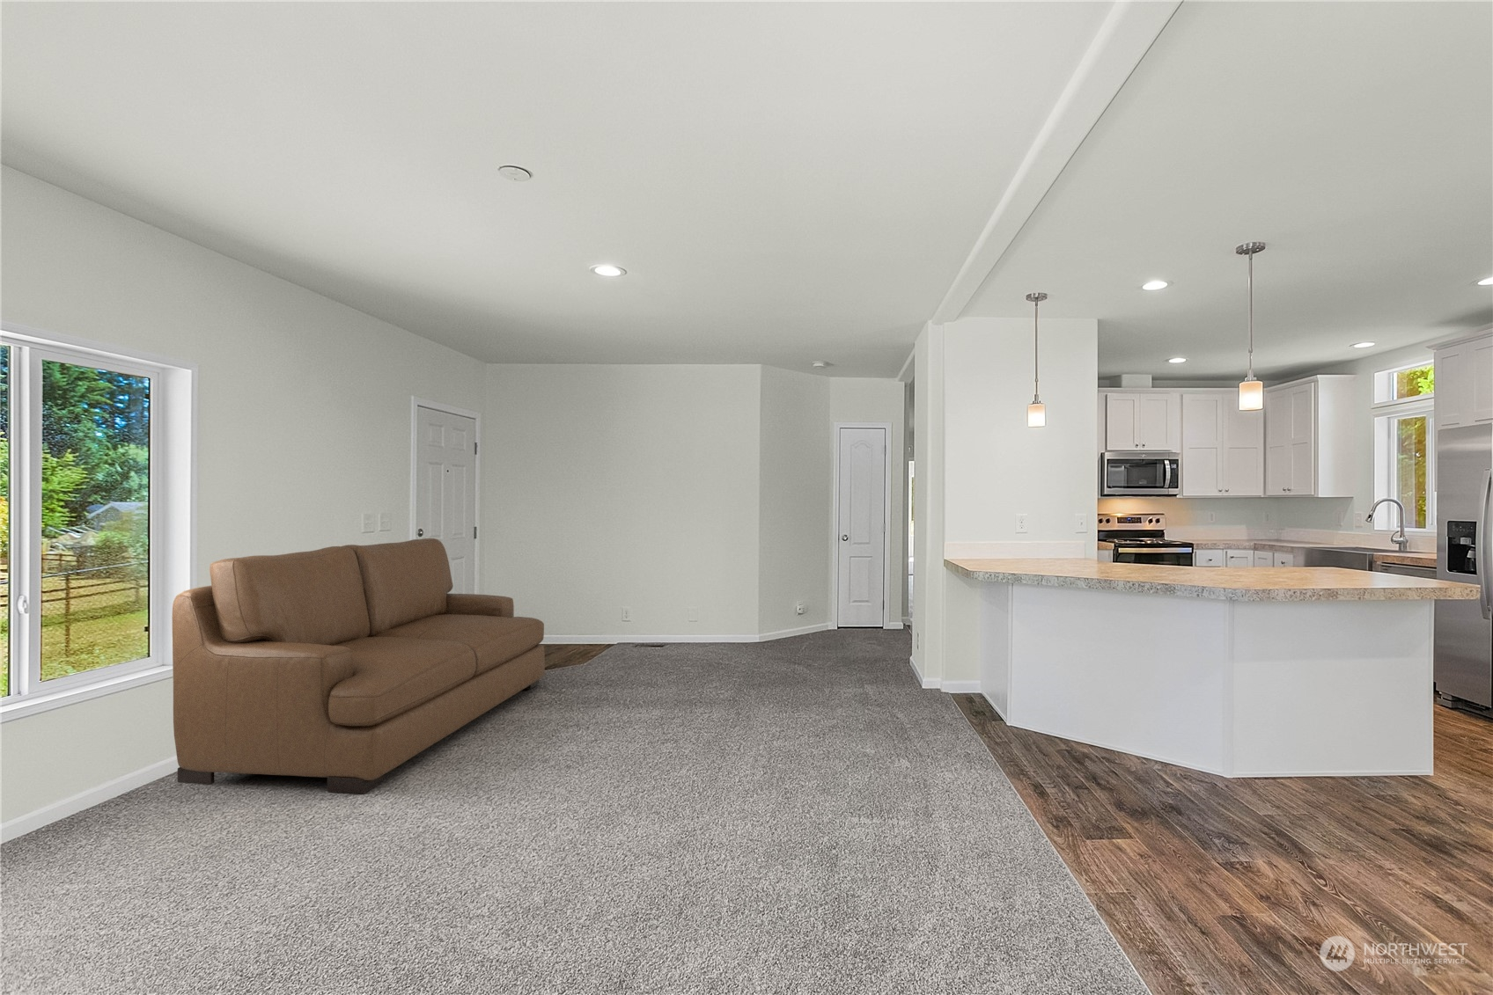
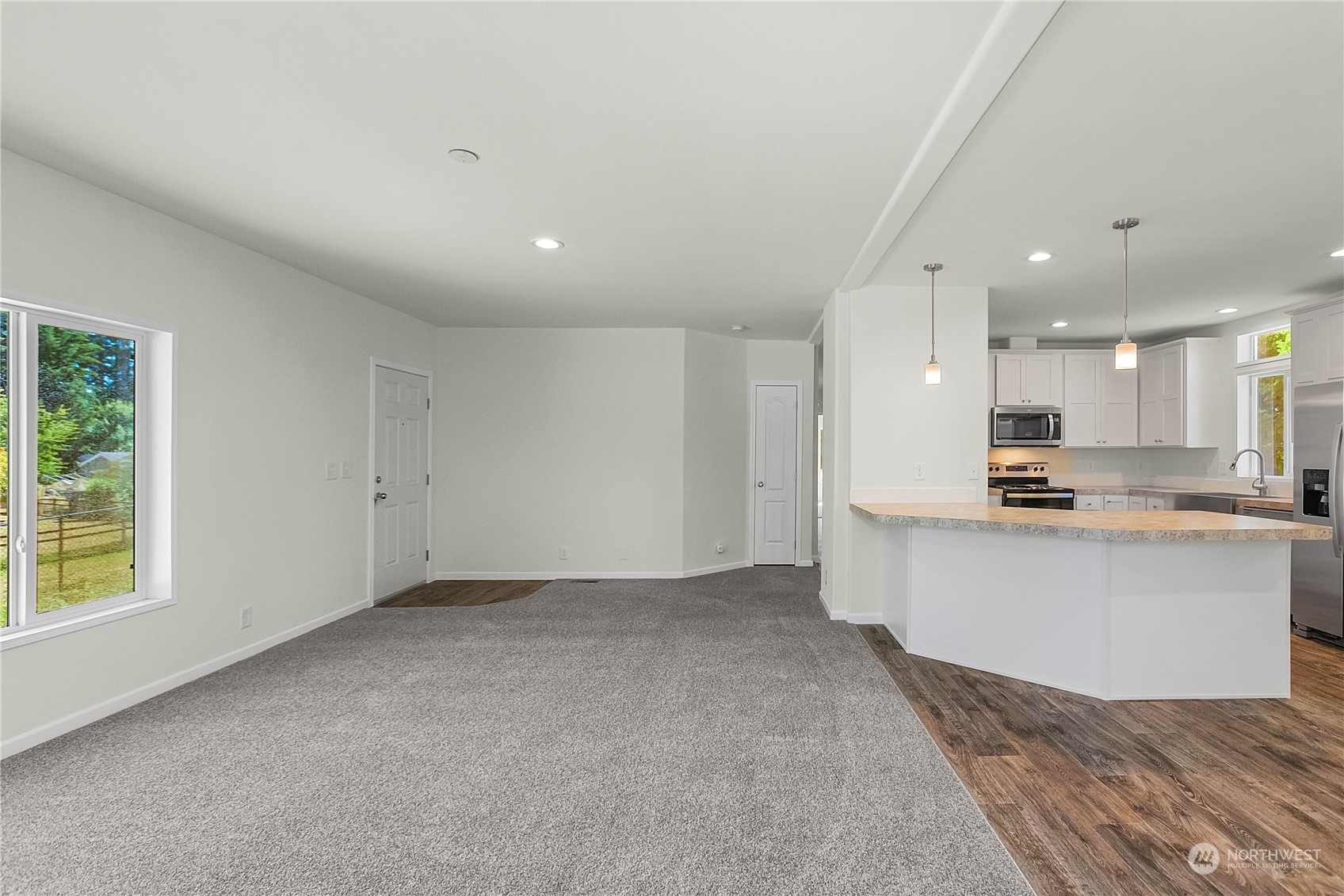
- sofa (399, 634)
